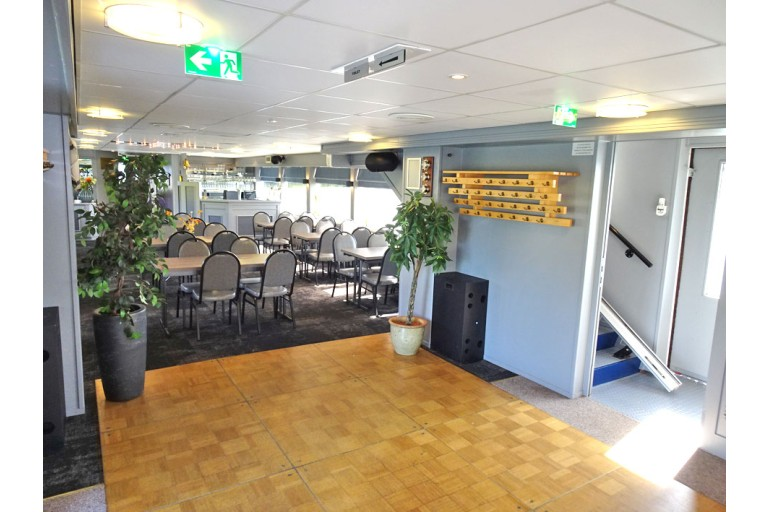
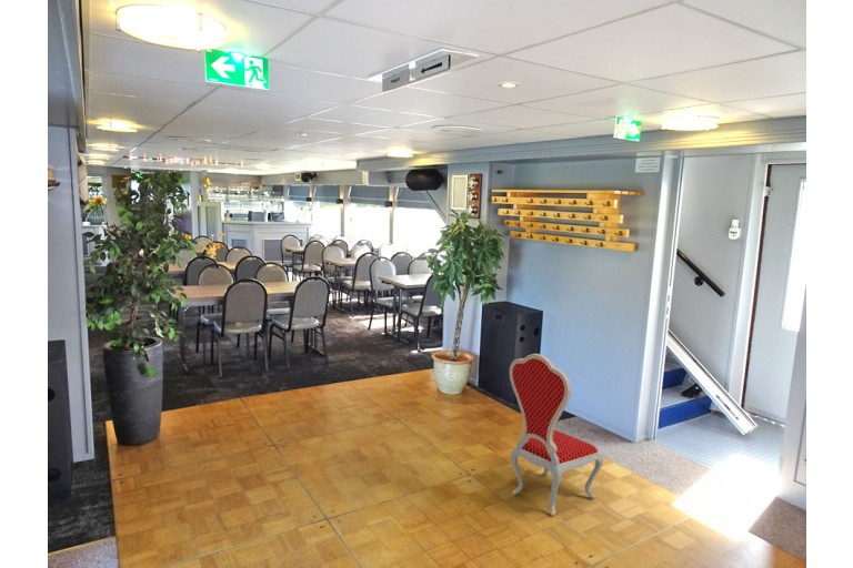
+ dining chair (554, 424)
